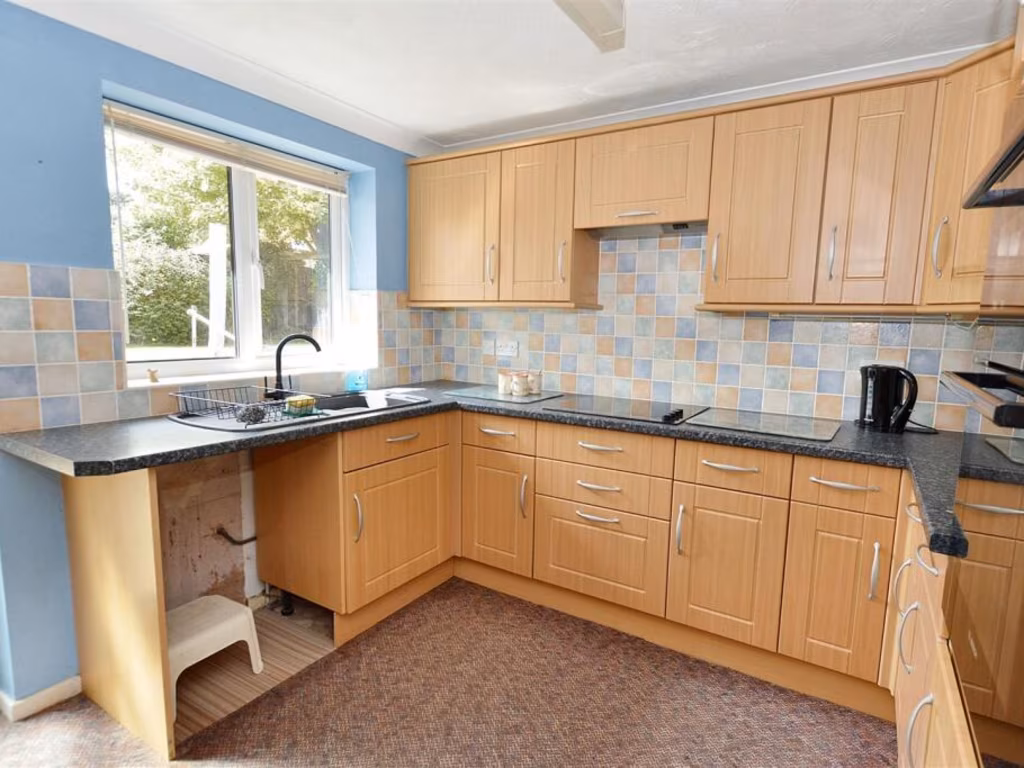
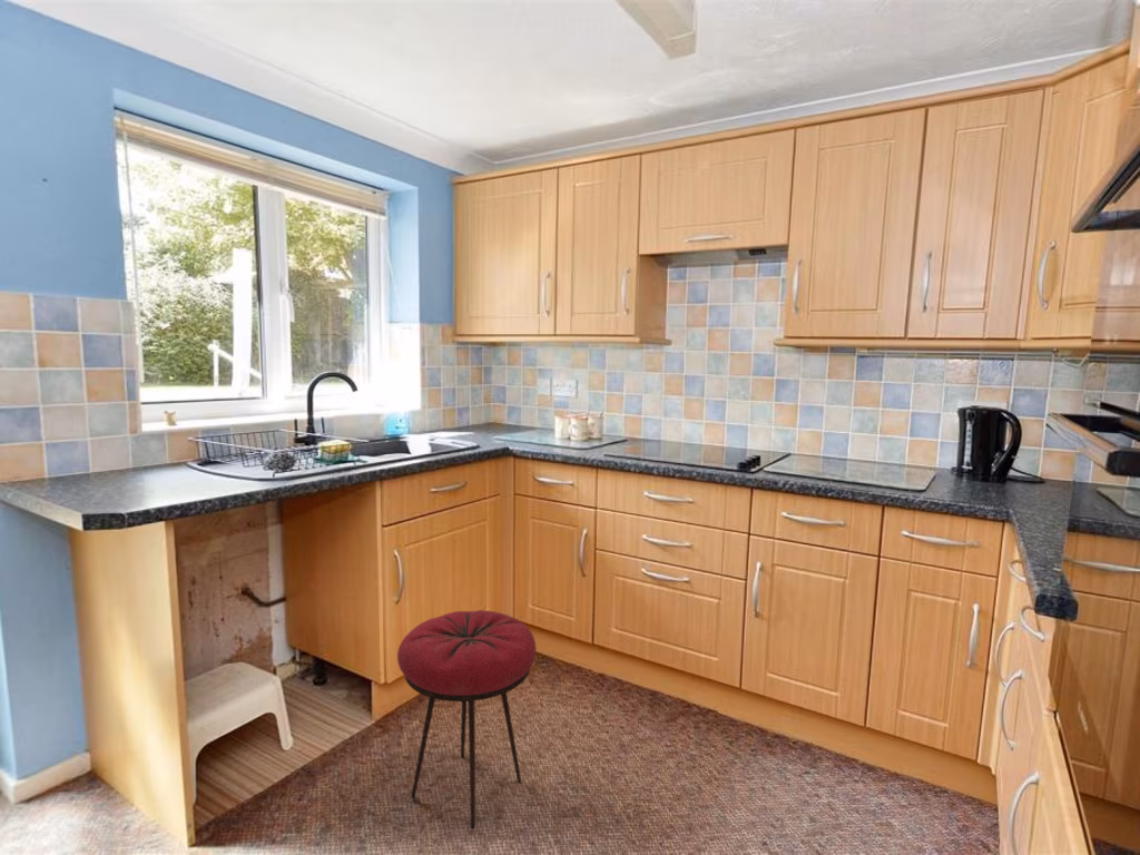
+ stool (469, 709)
